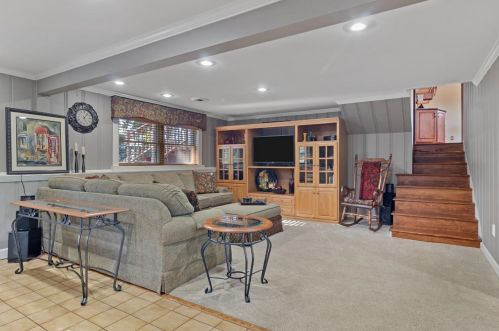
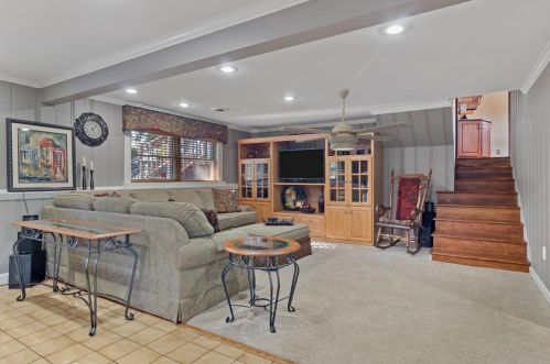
+ ceiling fan (343, 120)
